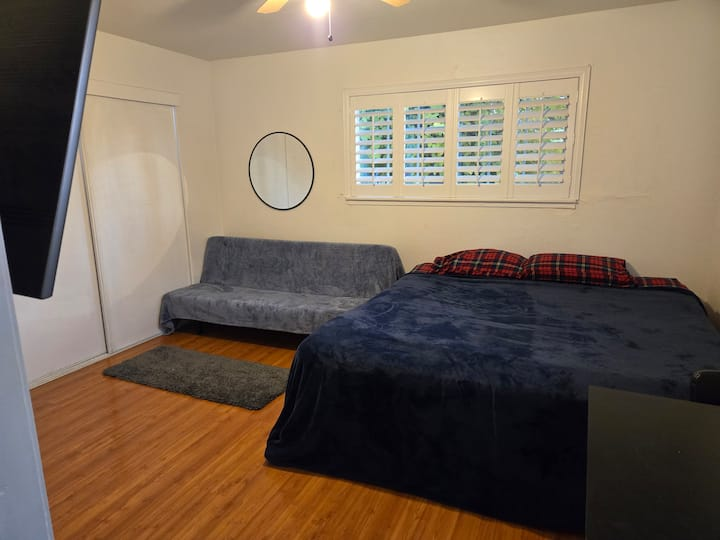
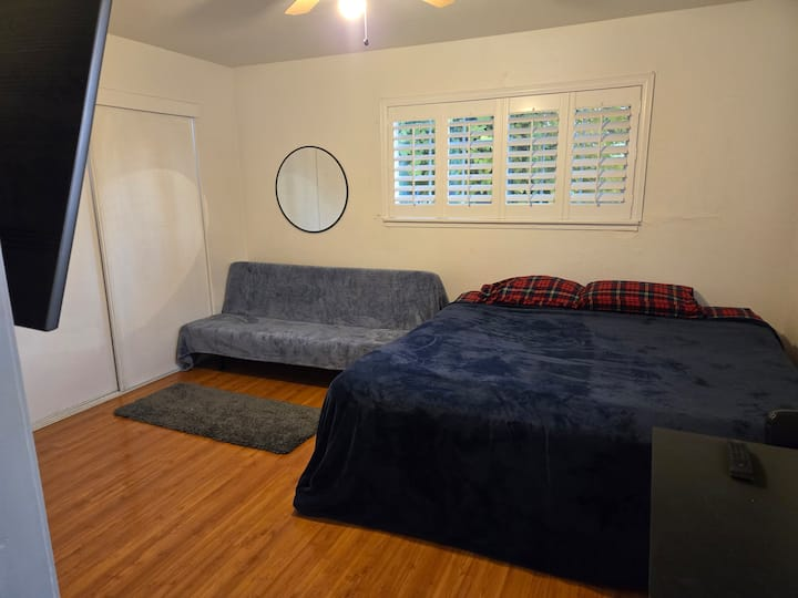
+ remote control (738, 456)
